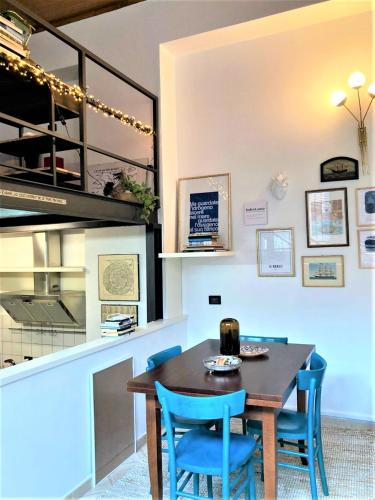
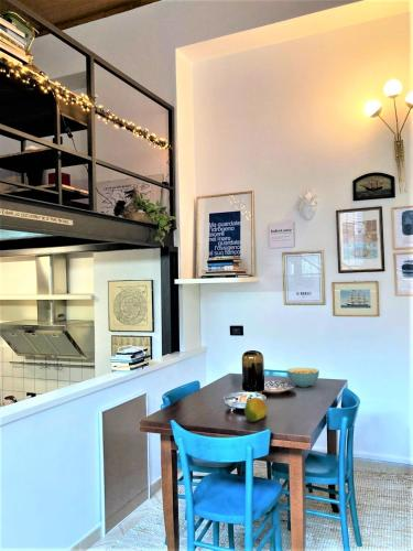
+ cereal bowl (303, 378)
+ fruit (254, 409)
